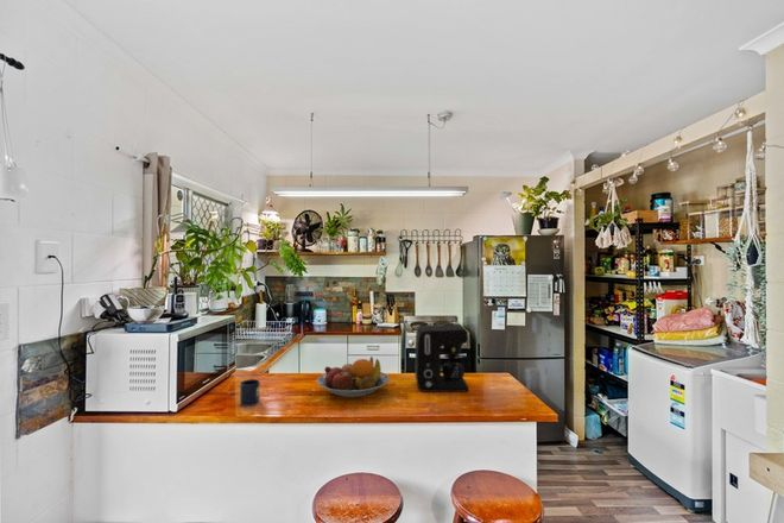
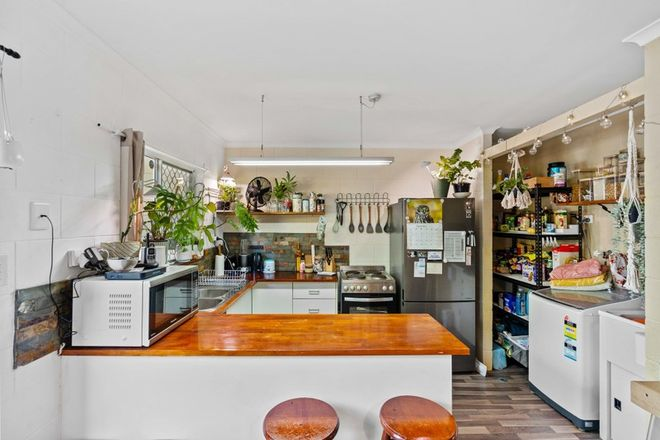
- fruit bowl (353, 376)
- mug (251, 390)
- coffee maker (444, 355)
